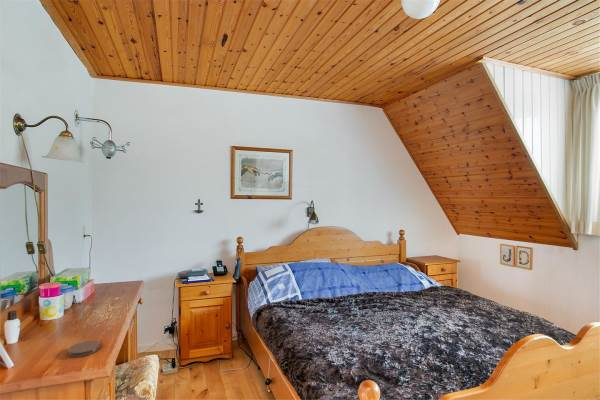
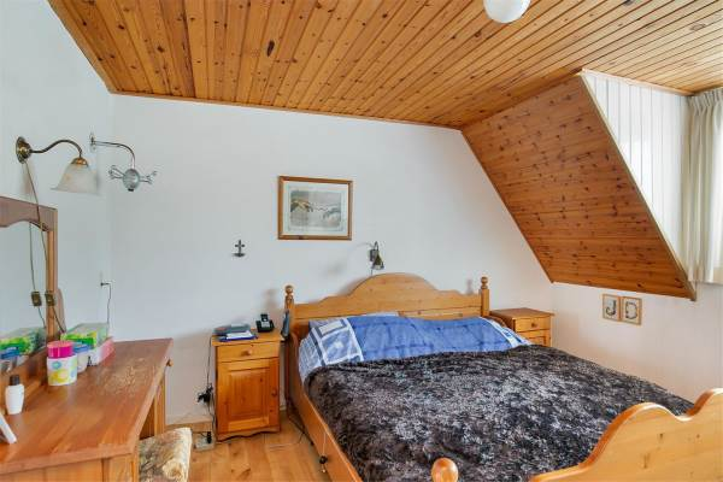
- coaster (84, 348)
